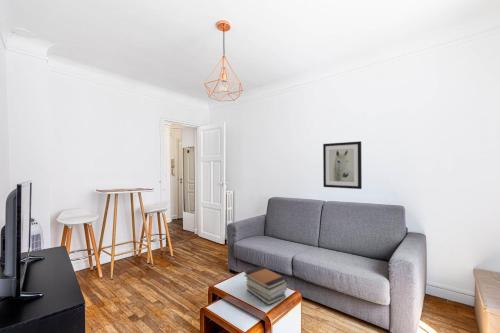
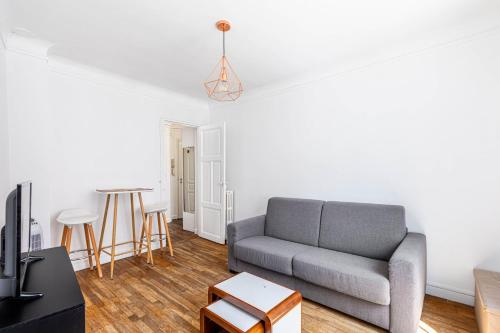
- wall art (341, 165)
- book stack (265, 284)
